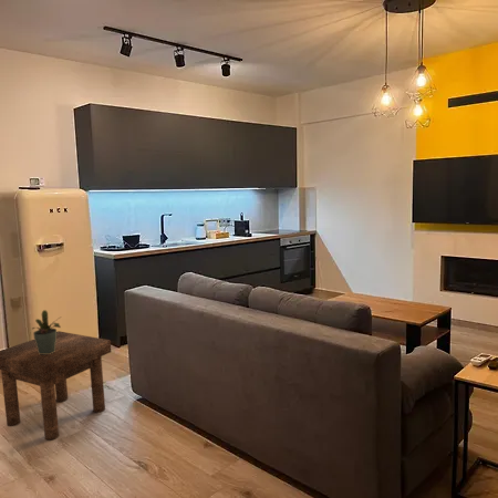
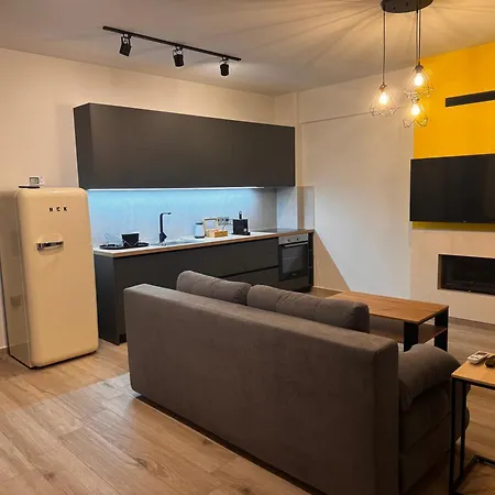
- potted plant (48, 330)
- stool (54, 382)
